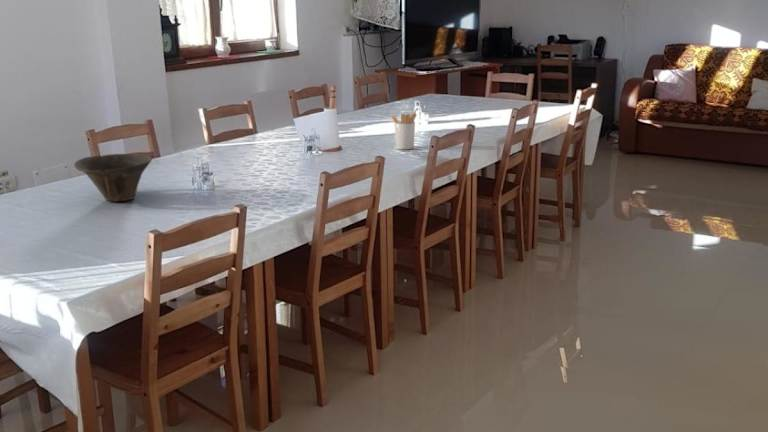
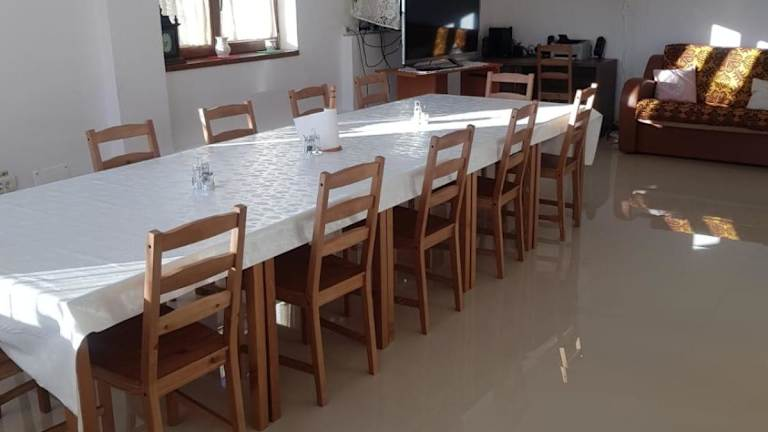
- utensil holder (406, 129)
- bowl (115, 179)
